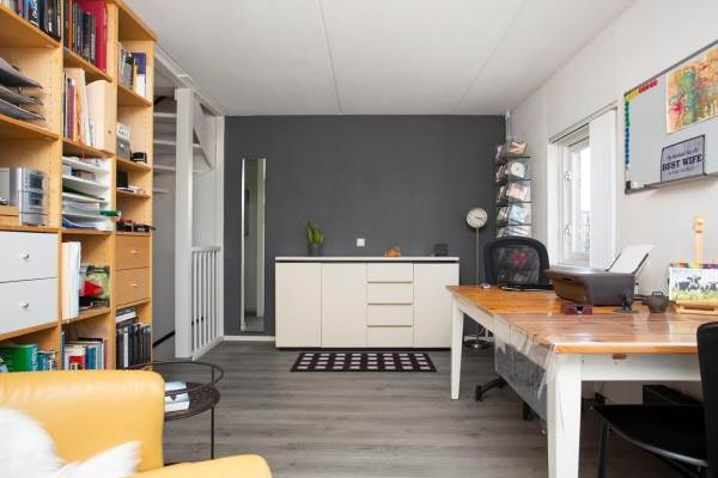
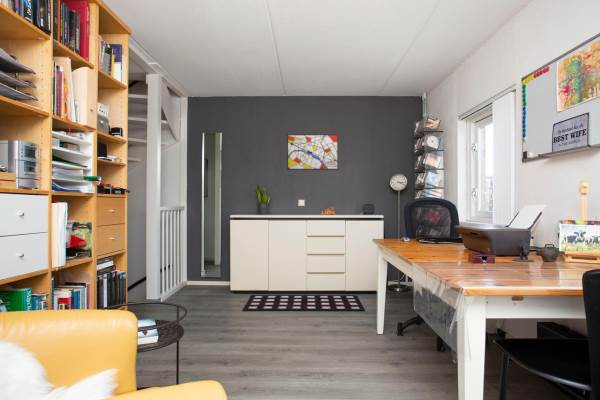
+ wall art (312, 152)
